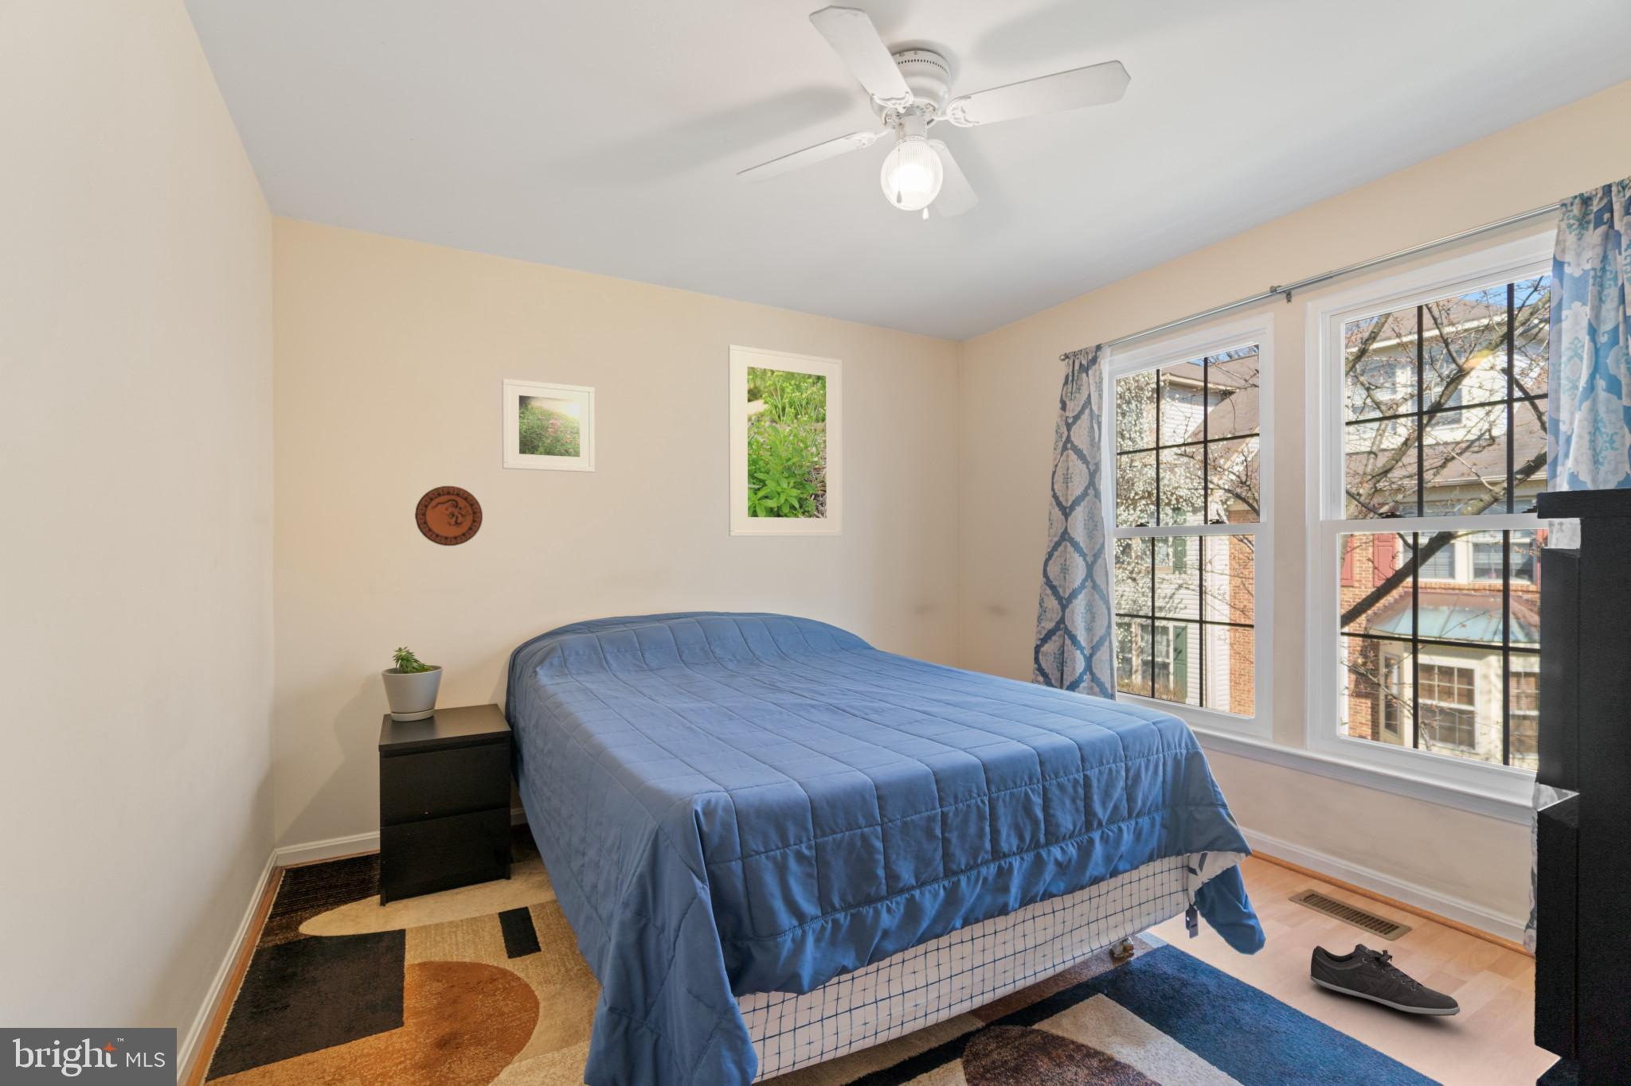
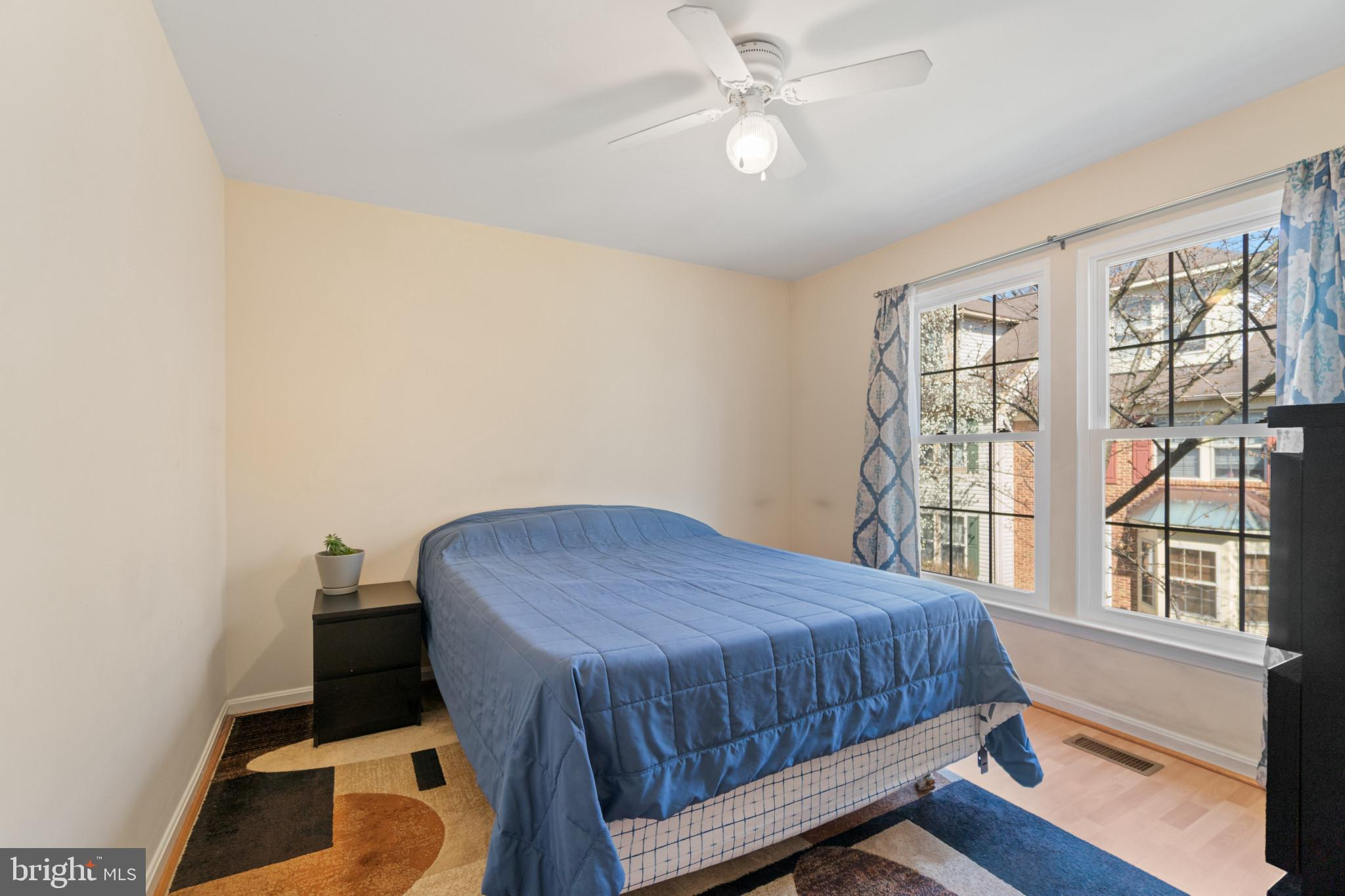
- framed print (787, 444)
- decorative plate (449, 515)
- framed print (549, 427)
- shoe (1381, 978)
